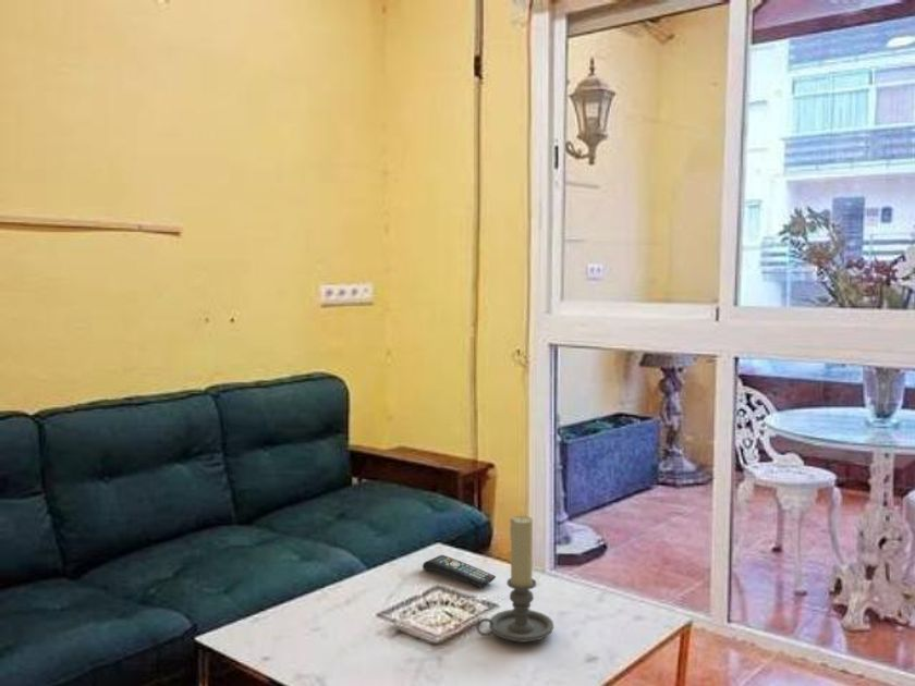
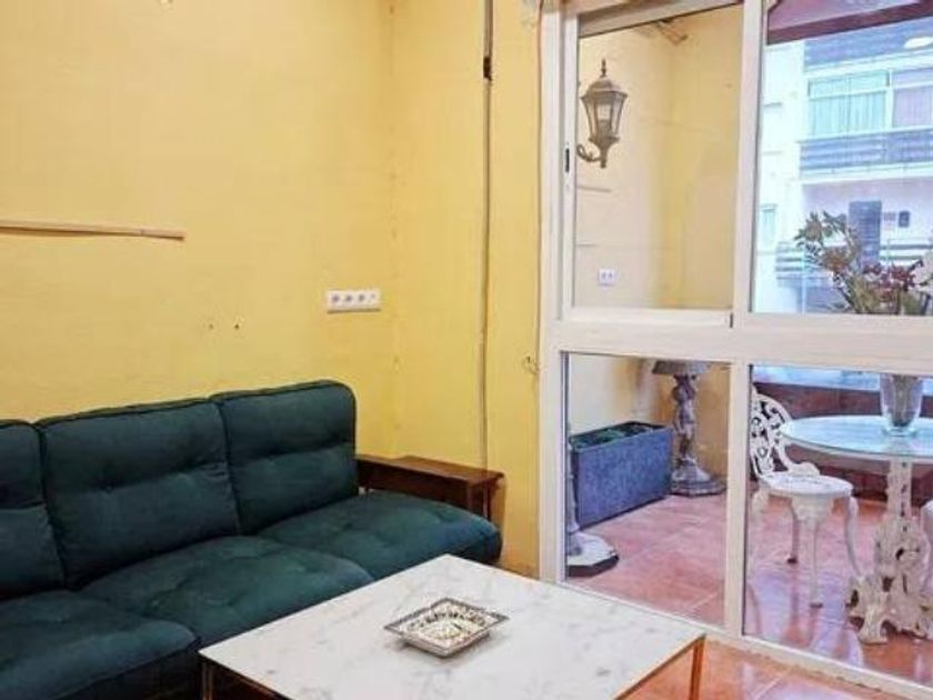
- candle holder (514, 575)
- remote control (457, 569)
